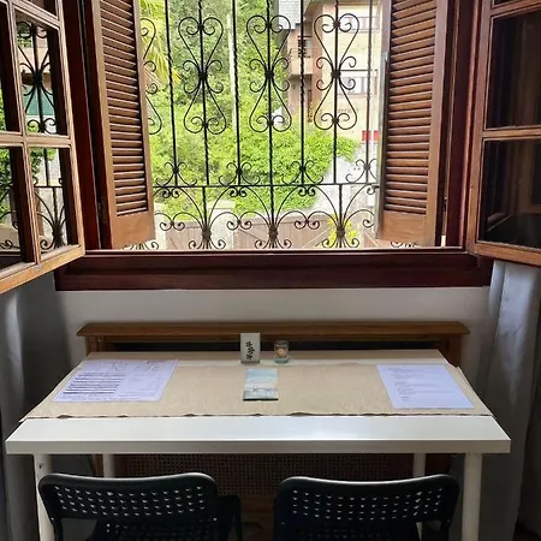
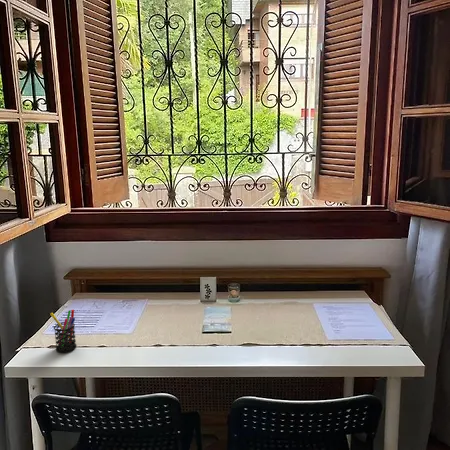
+ pen holder (66, 327)
